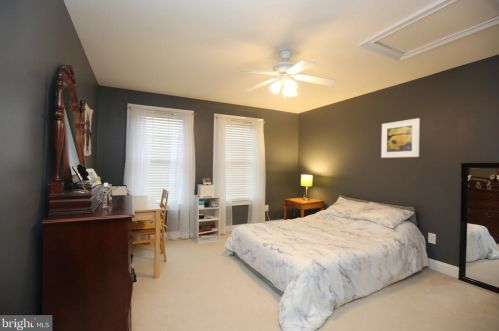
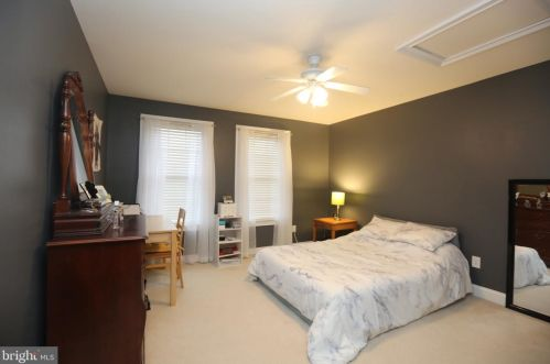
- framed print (399, 139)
